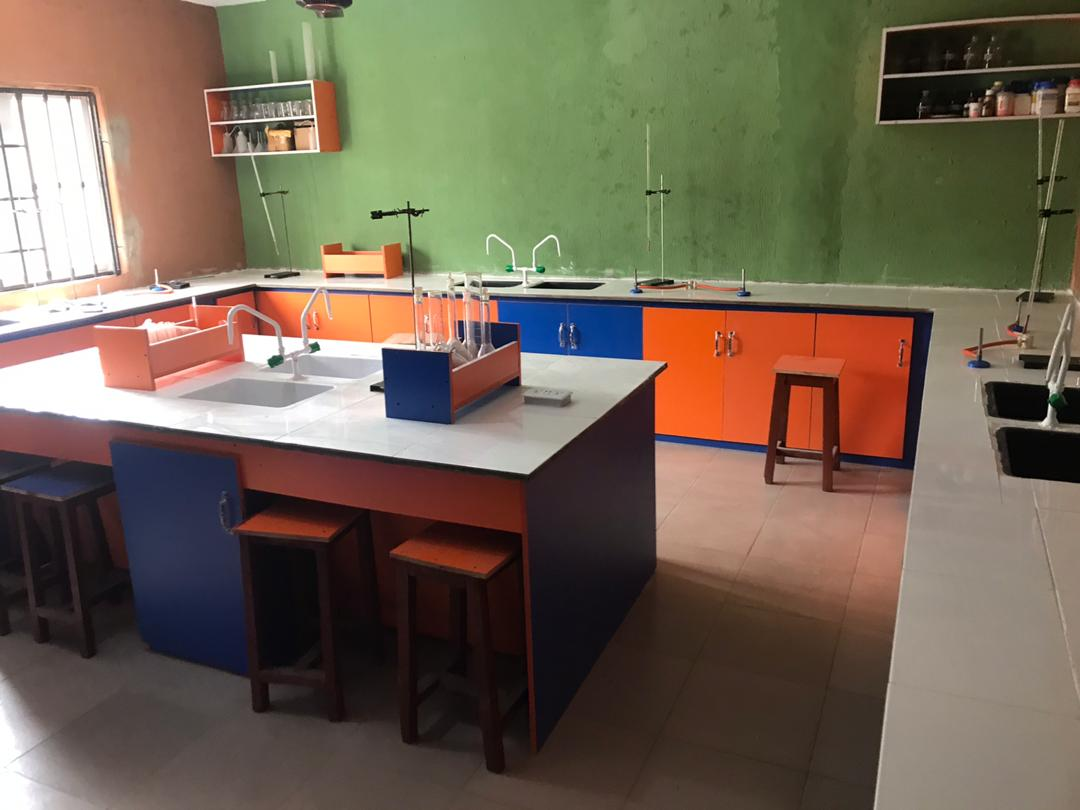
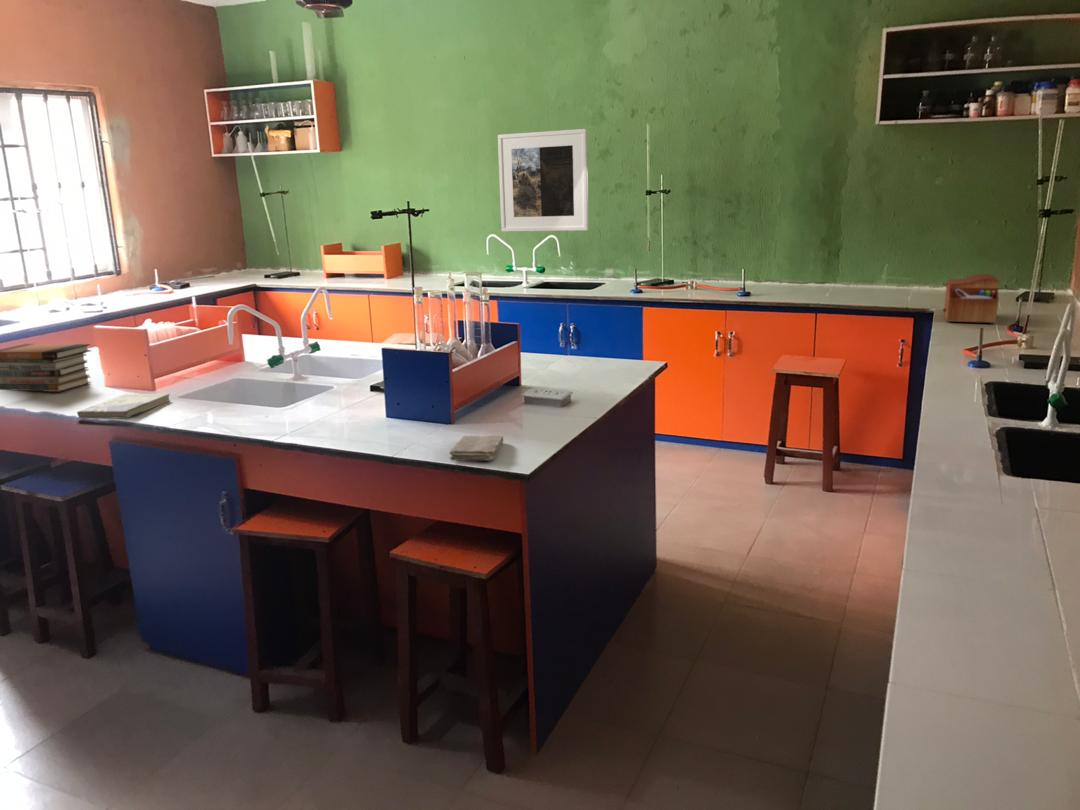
+ washcloth (477, 446)
+ book stack (42, 367)
+ book (125, 405)
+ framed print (542, 182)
+ sewing box (969, 298)
